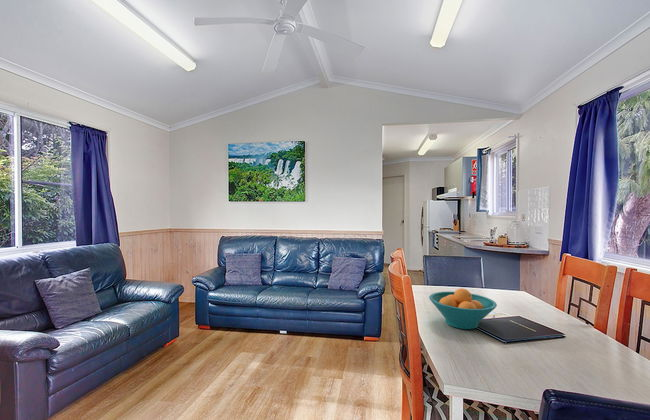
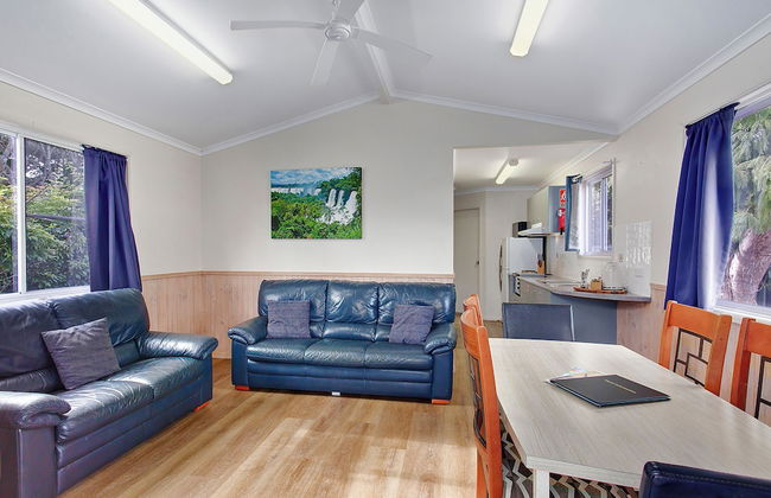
- fruit bowl (461, 306)
